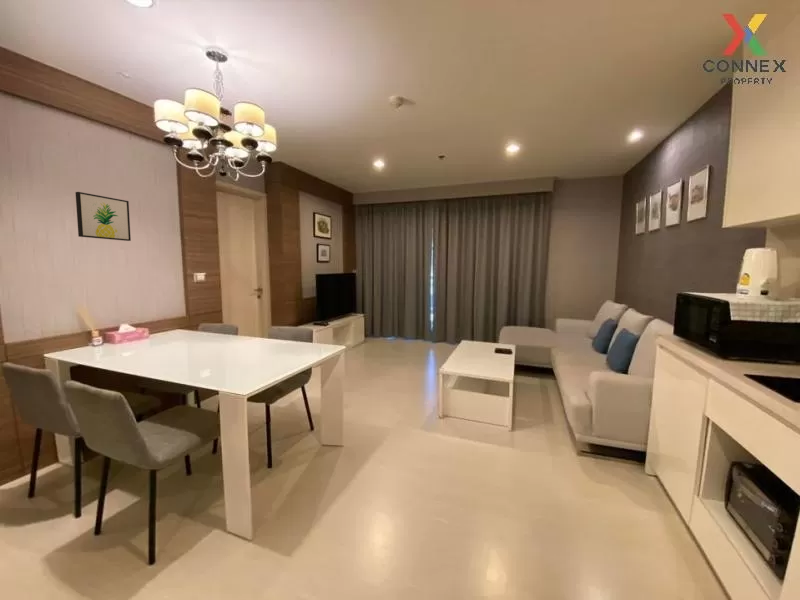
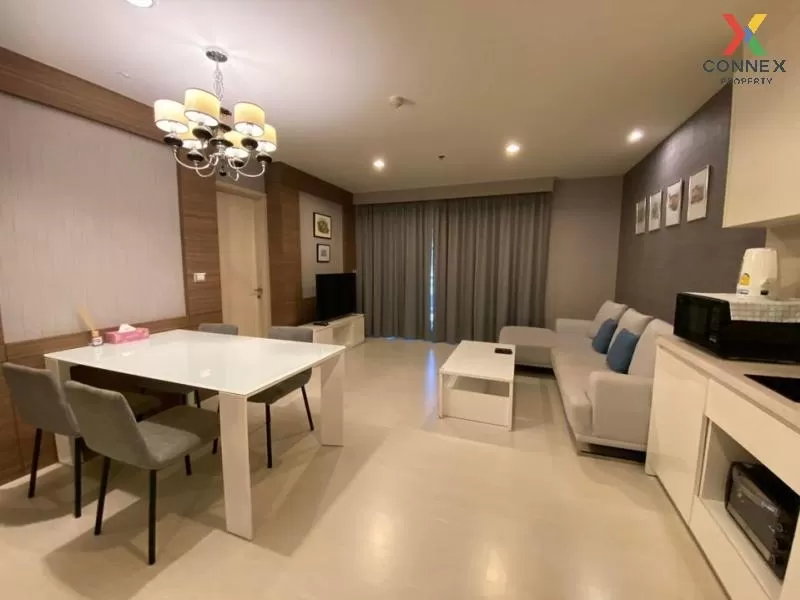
- wall art (104, 217)
